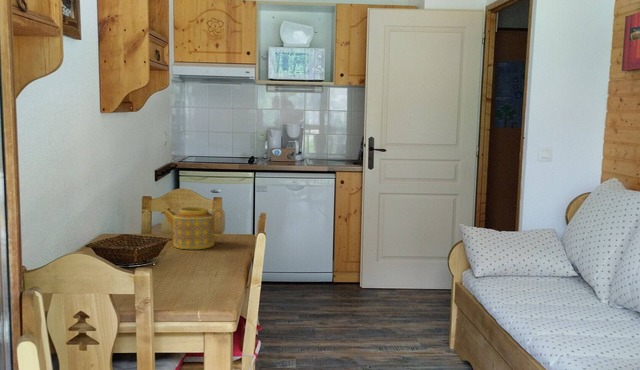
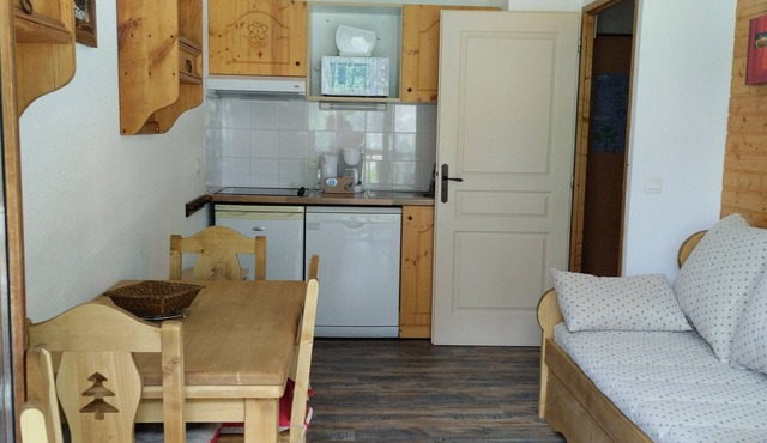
- teapot (192, 227)
